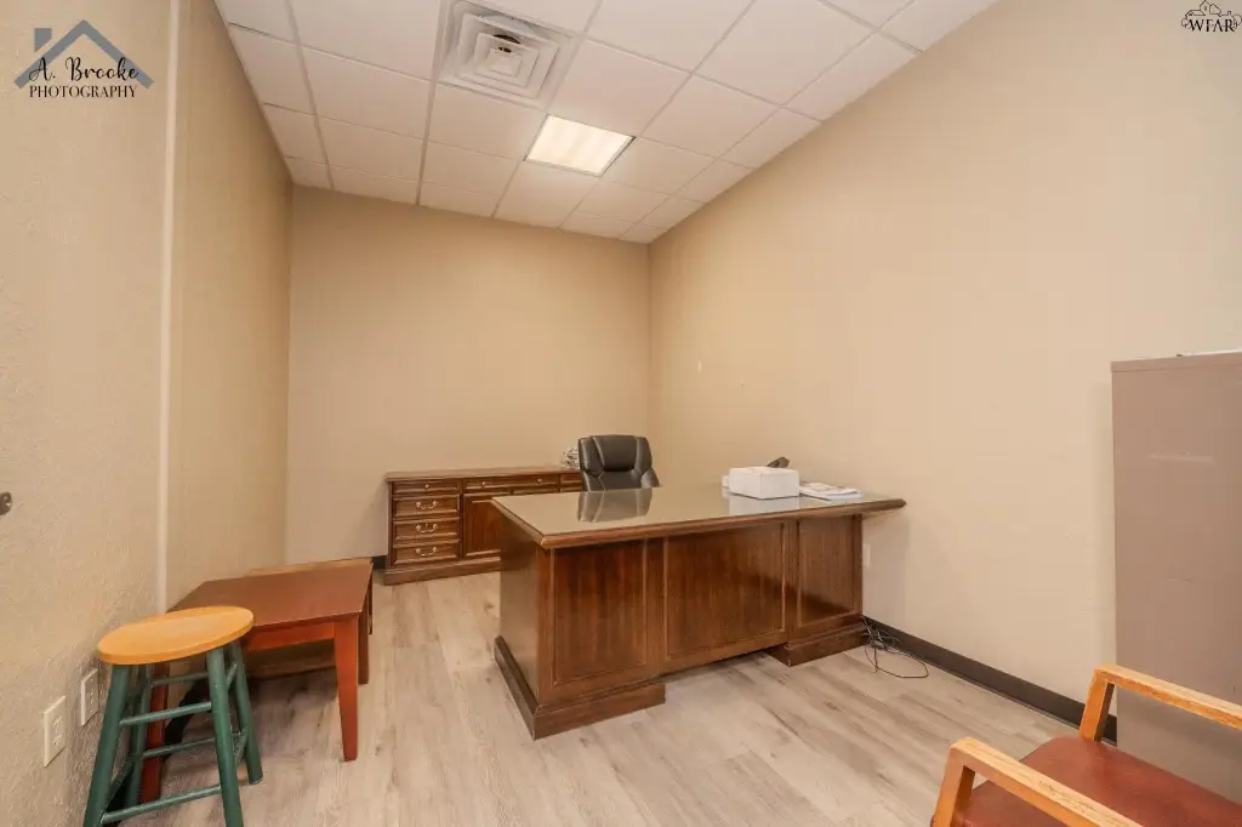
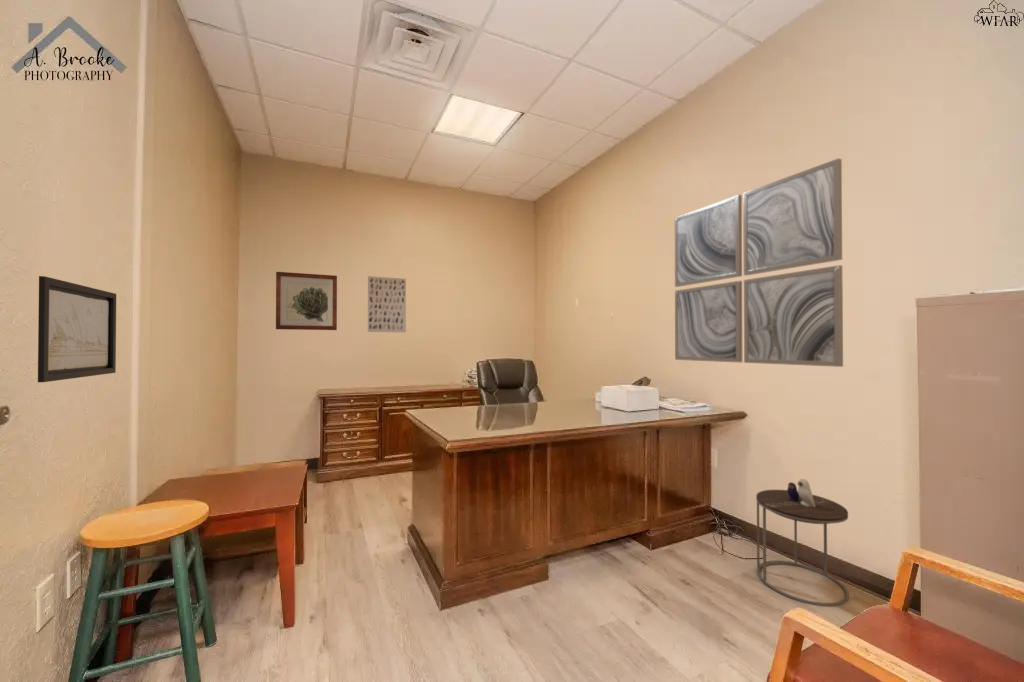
+ wall art (744, 280)
+ wall art (387, 304)
+ wall art (307, 301)
+ wall art (82, 331)
+ side table (796, 529)
